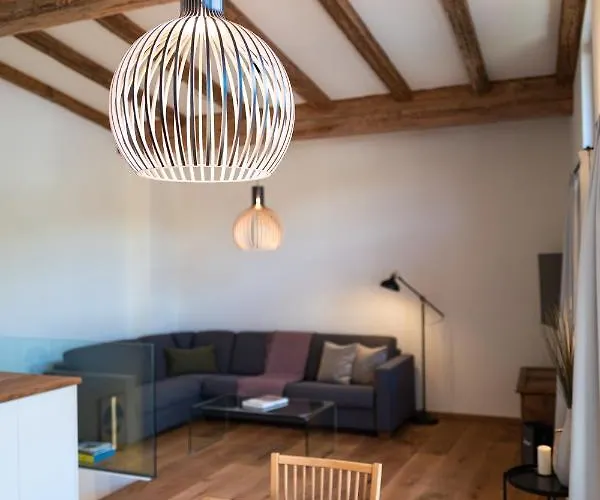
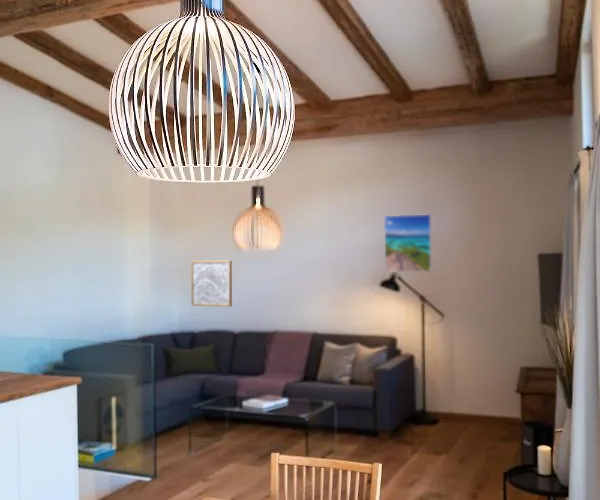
+ wall art (211, 283)
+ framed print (407, 243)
